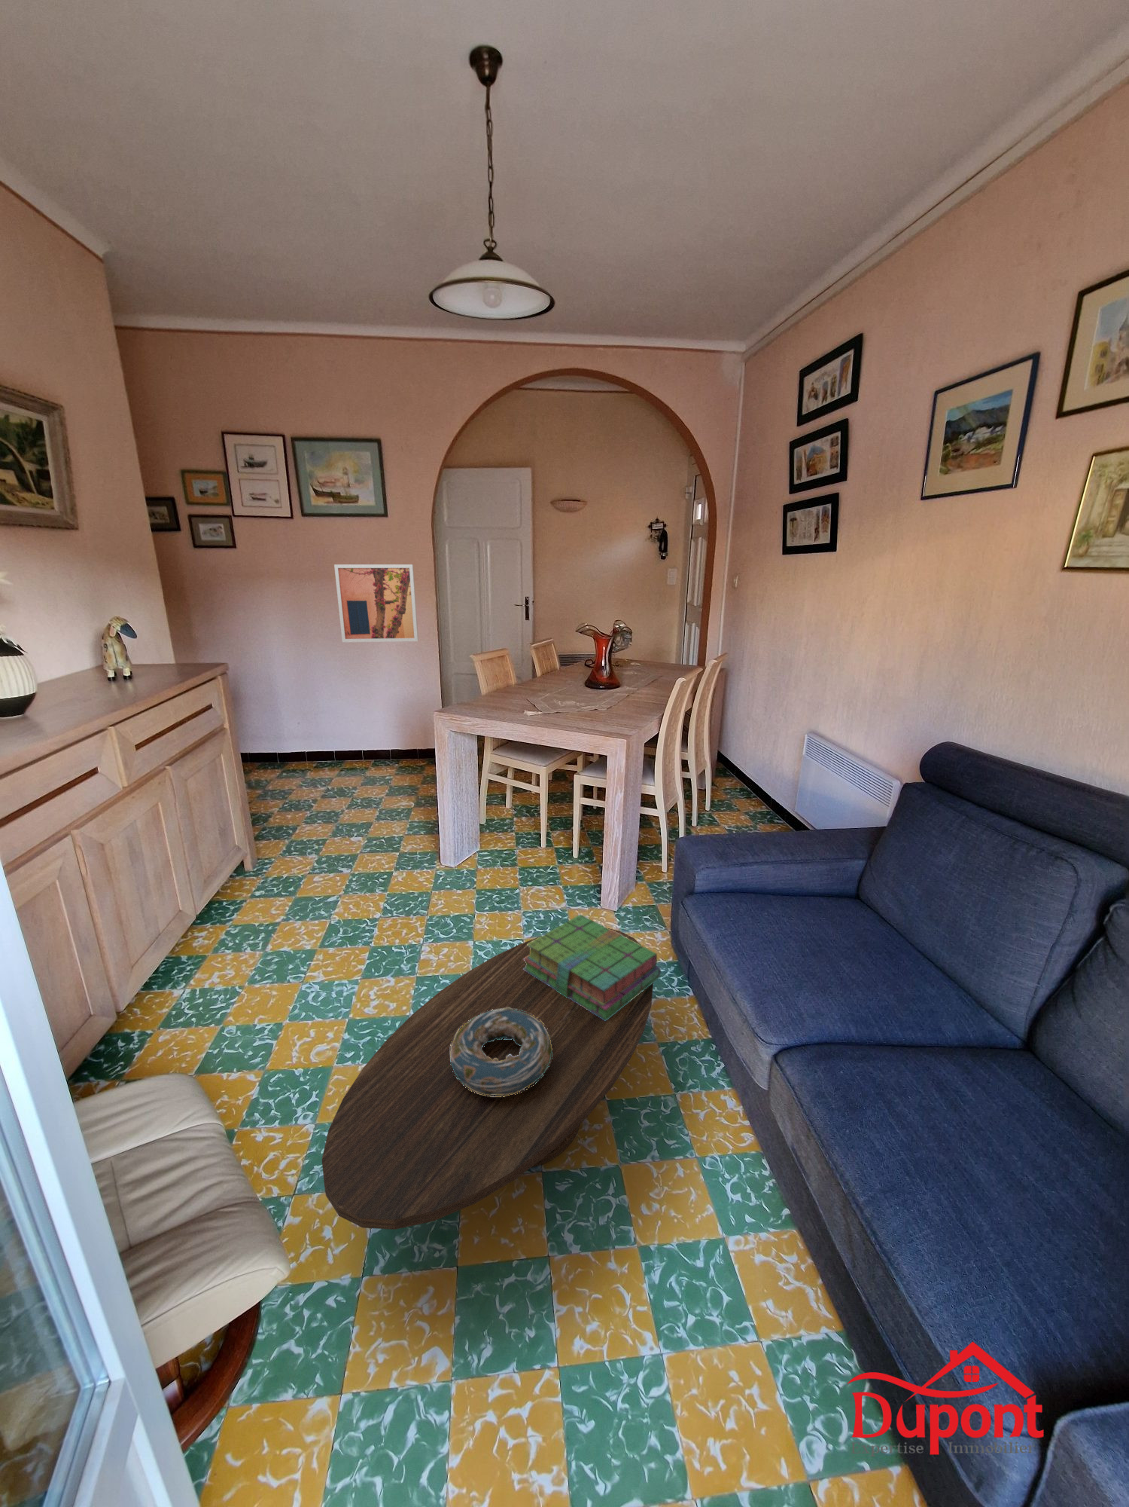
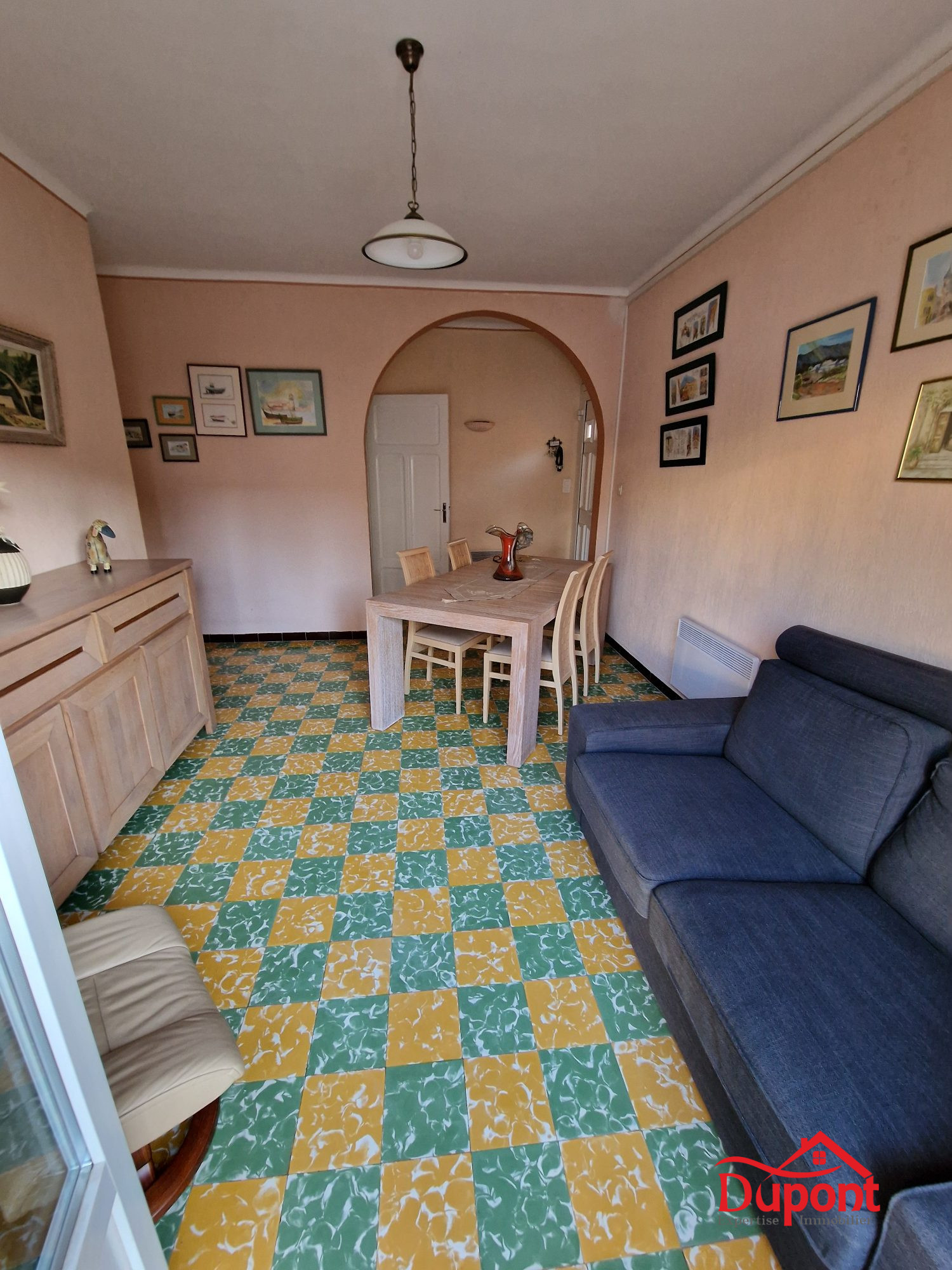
- decorative bowl (506, 1056)
- wall art (377, 604)
- stack of books (591, 960)
- coffee table (514, 1056)
